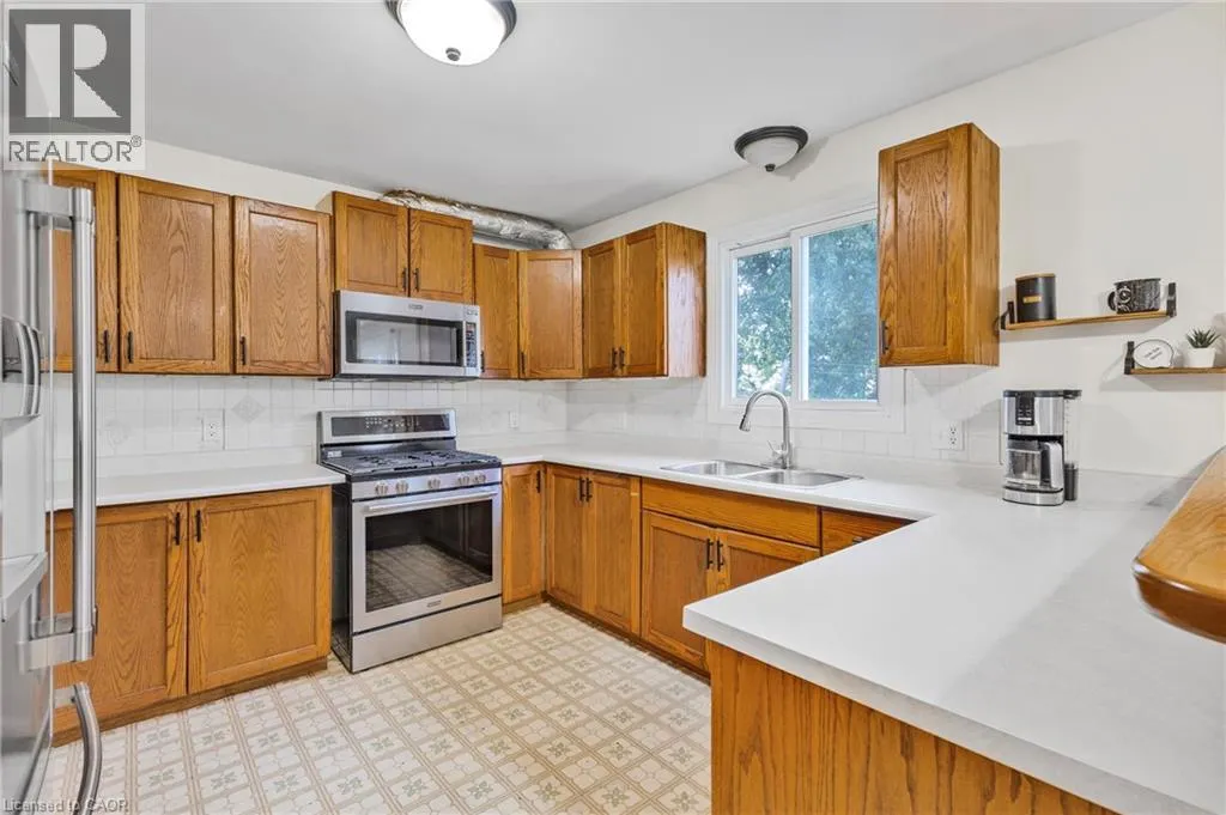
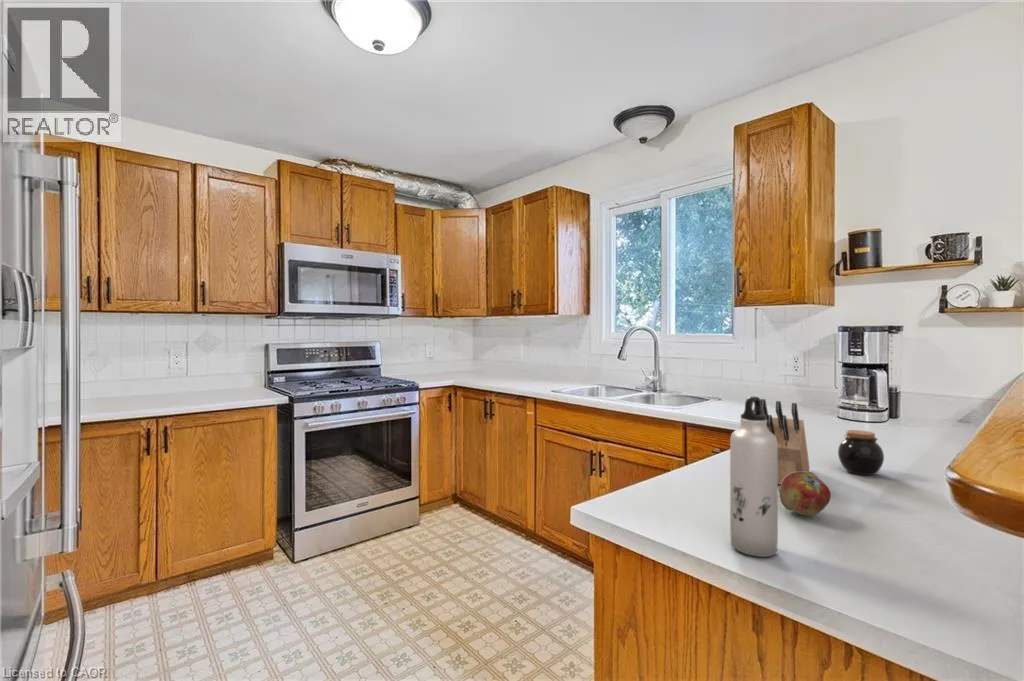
+ jar (860, 452)
+ knife block (784, 437)
+ fruit (804, 494)
+ water bottle (753, 472)
